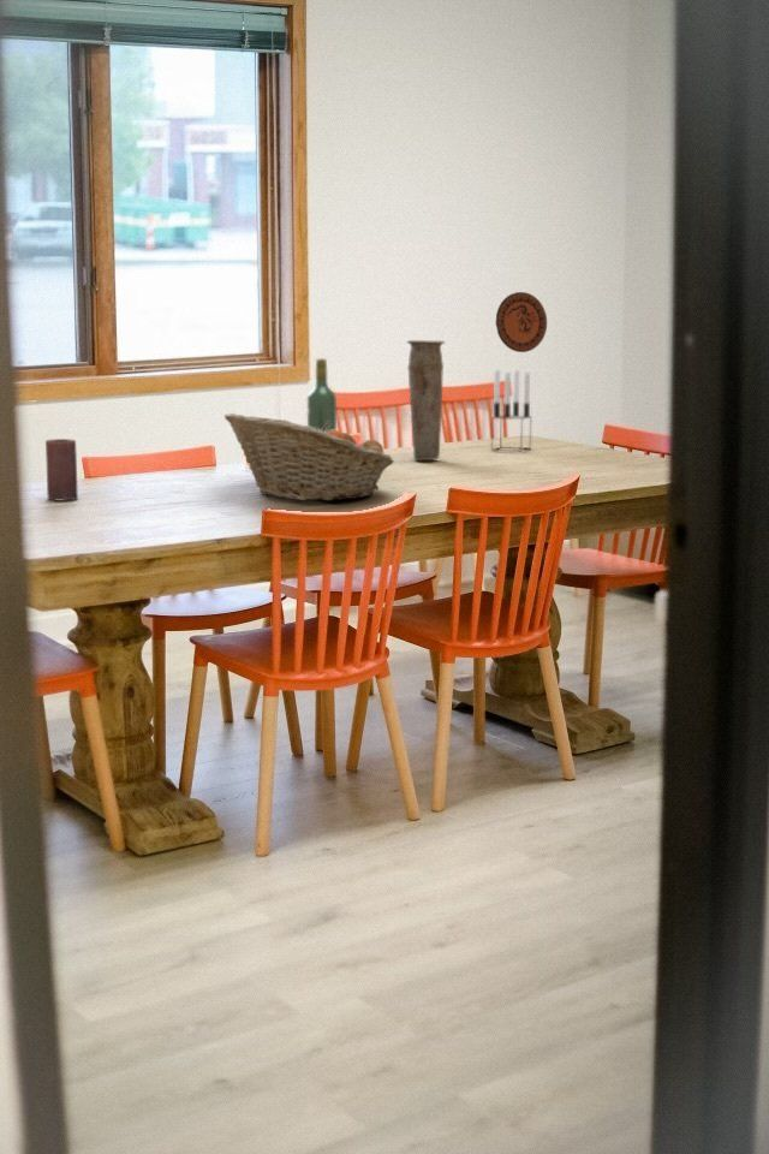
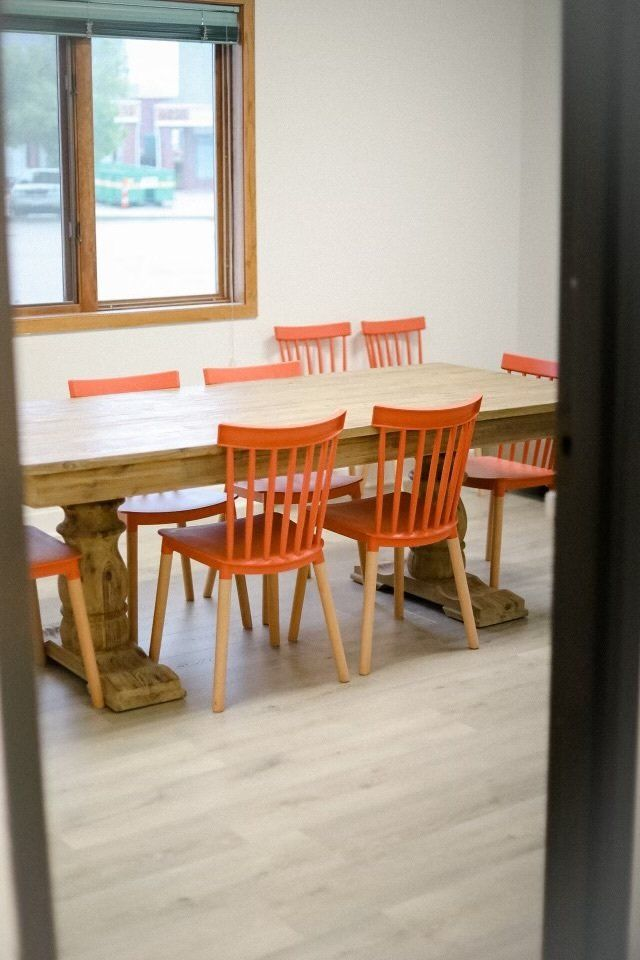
- fruit basket (308, 453)
- candle holder (509, 409)
- vase (425, 400)
- decorative plate (520, 322)
- wine bottle (321, 410)
- candle (61, 469)
